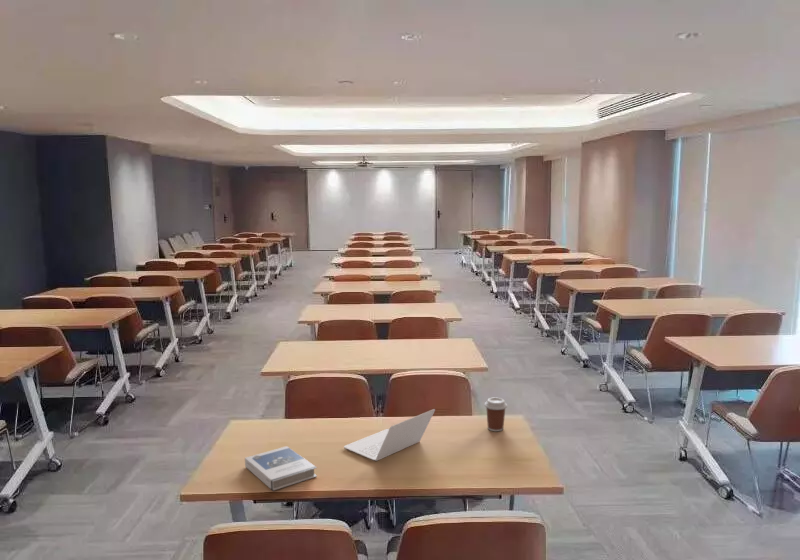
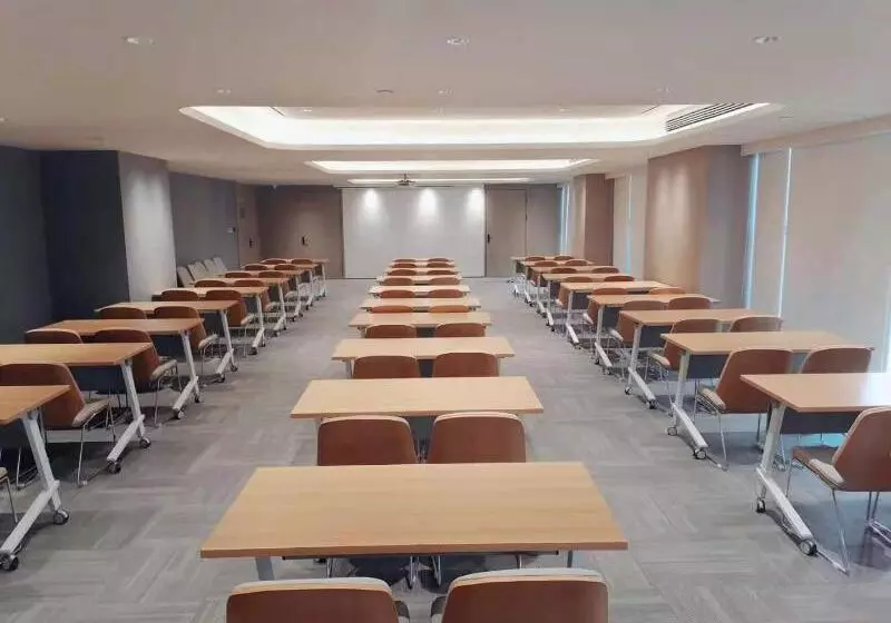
- coffee cup (495, 414)
- hardback book (280, 466)
- laptop (390, 427)
